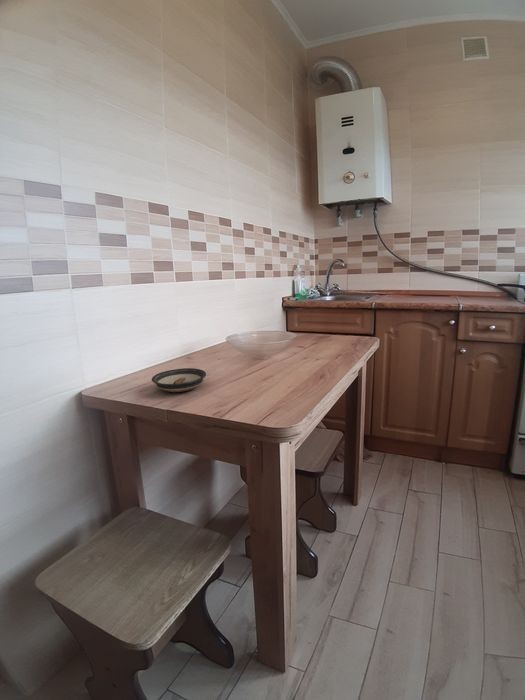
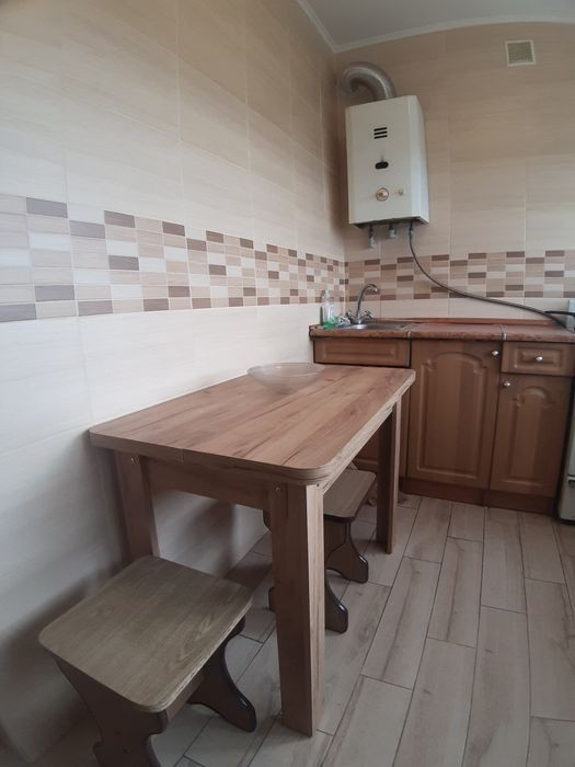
- saucer (179, 381)
